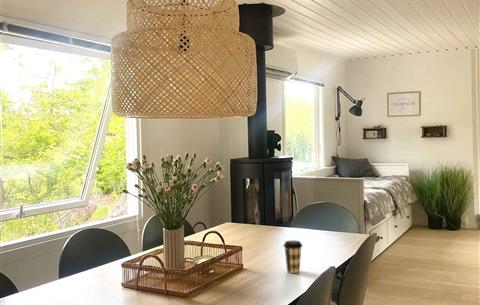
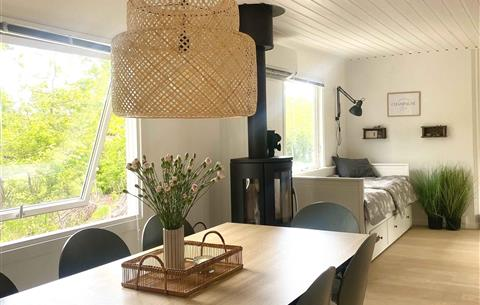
- coffee cup (293, 256)
